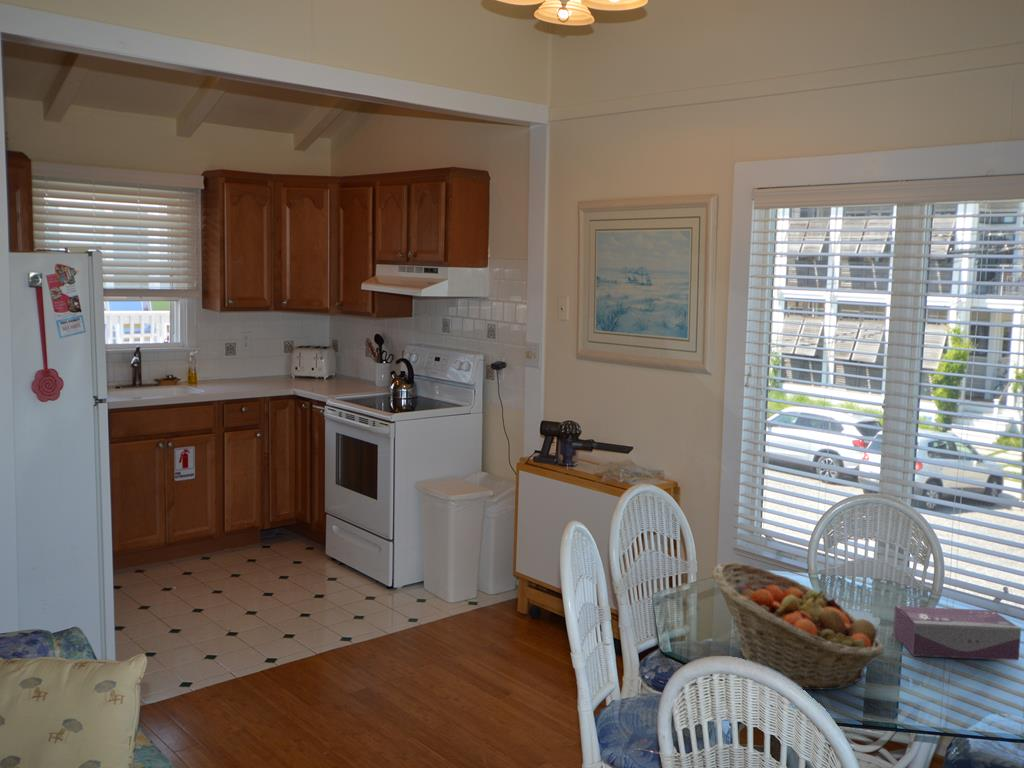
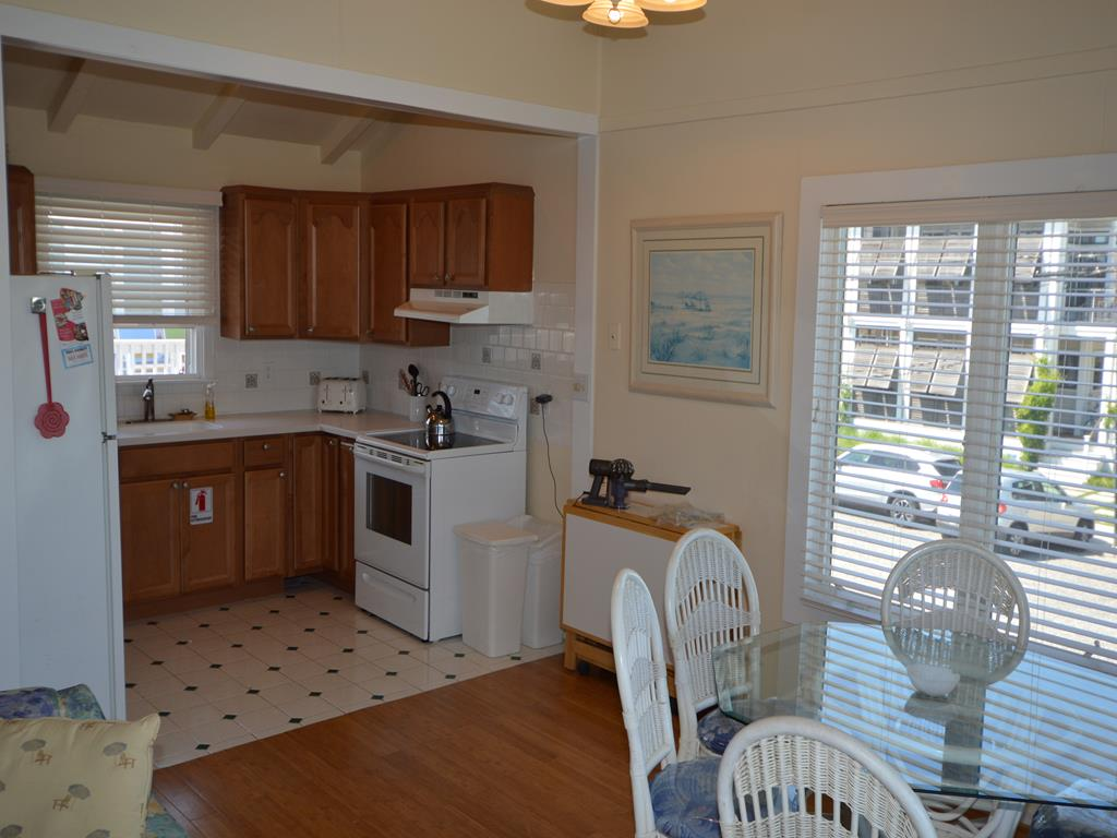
- tissue box (954, 631)
- fruit basket (793, 620)
